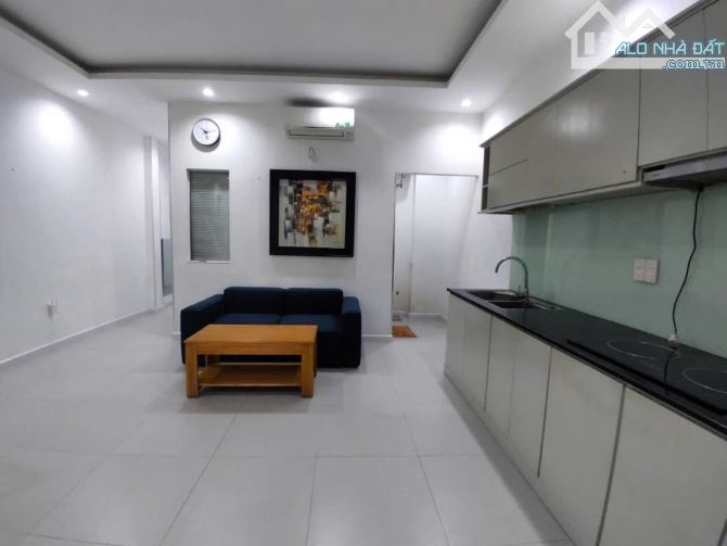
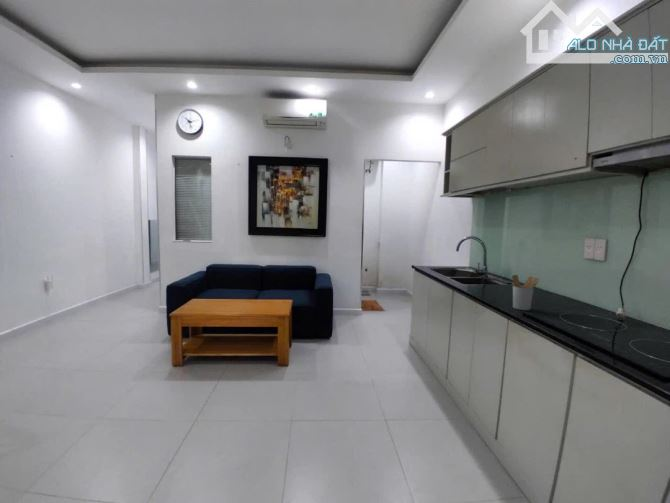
+ utensil holder (525, 291)
